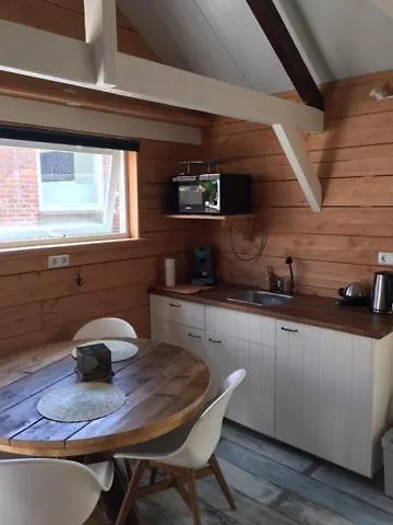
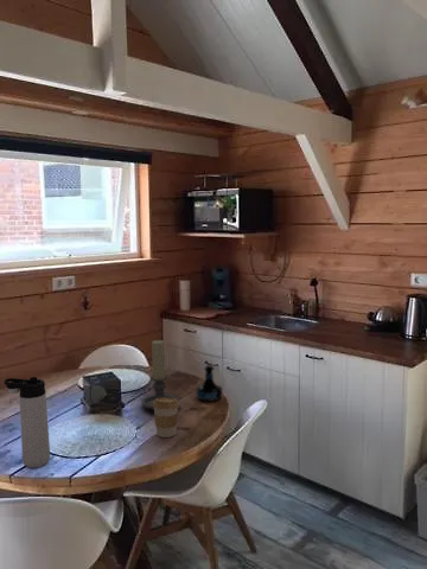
+ thermos bottle (27, 421)
+ coffee cup (166, 415)
+ candle holder (158, 372)
+ tequila bottle (209, 382)
